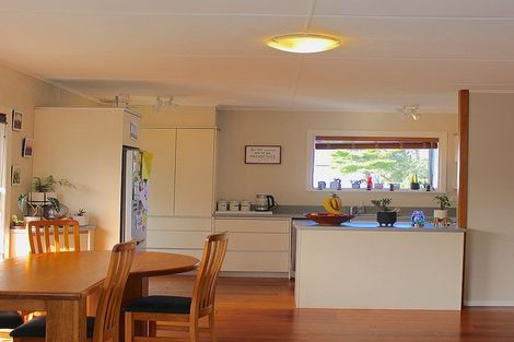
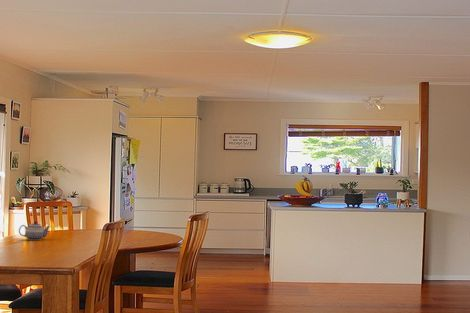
+ teapot (34, 230)
